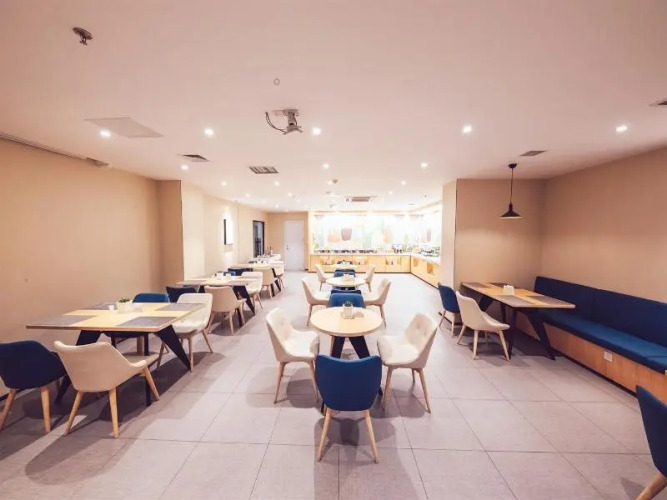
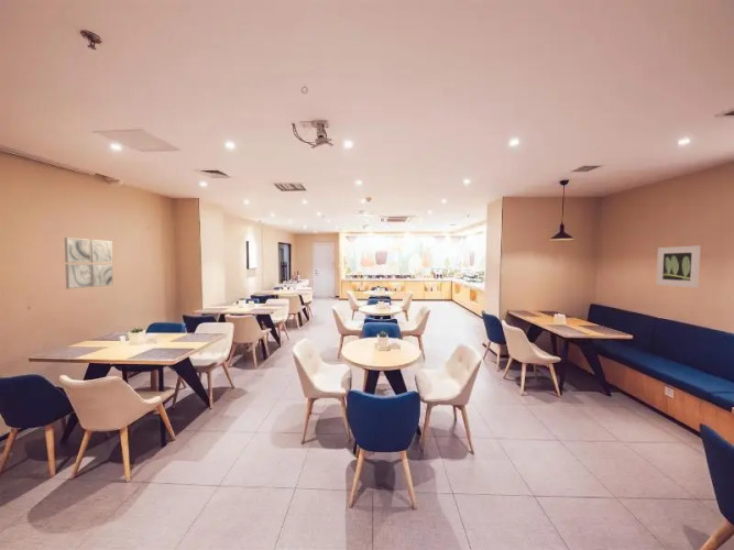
+ wall art (90, 262)
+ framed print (677, 266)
